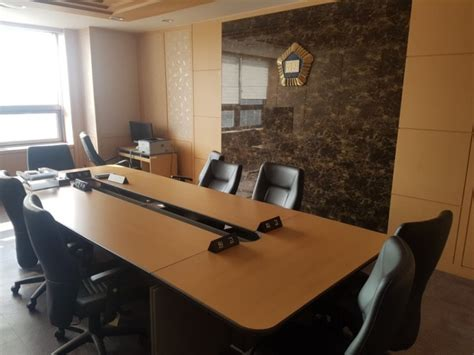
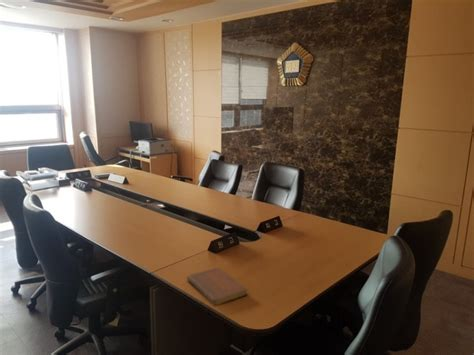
+ notebook (216, 284)
